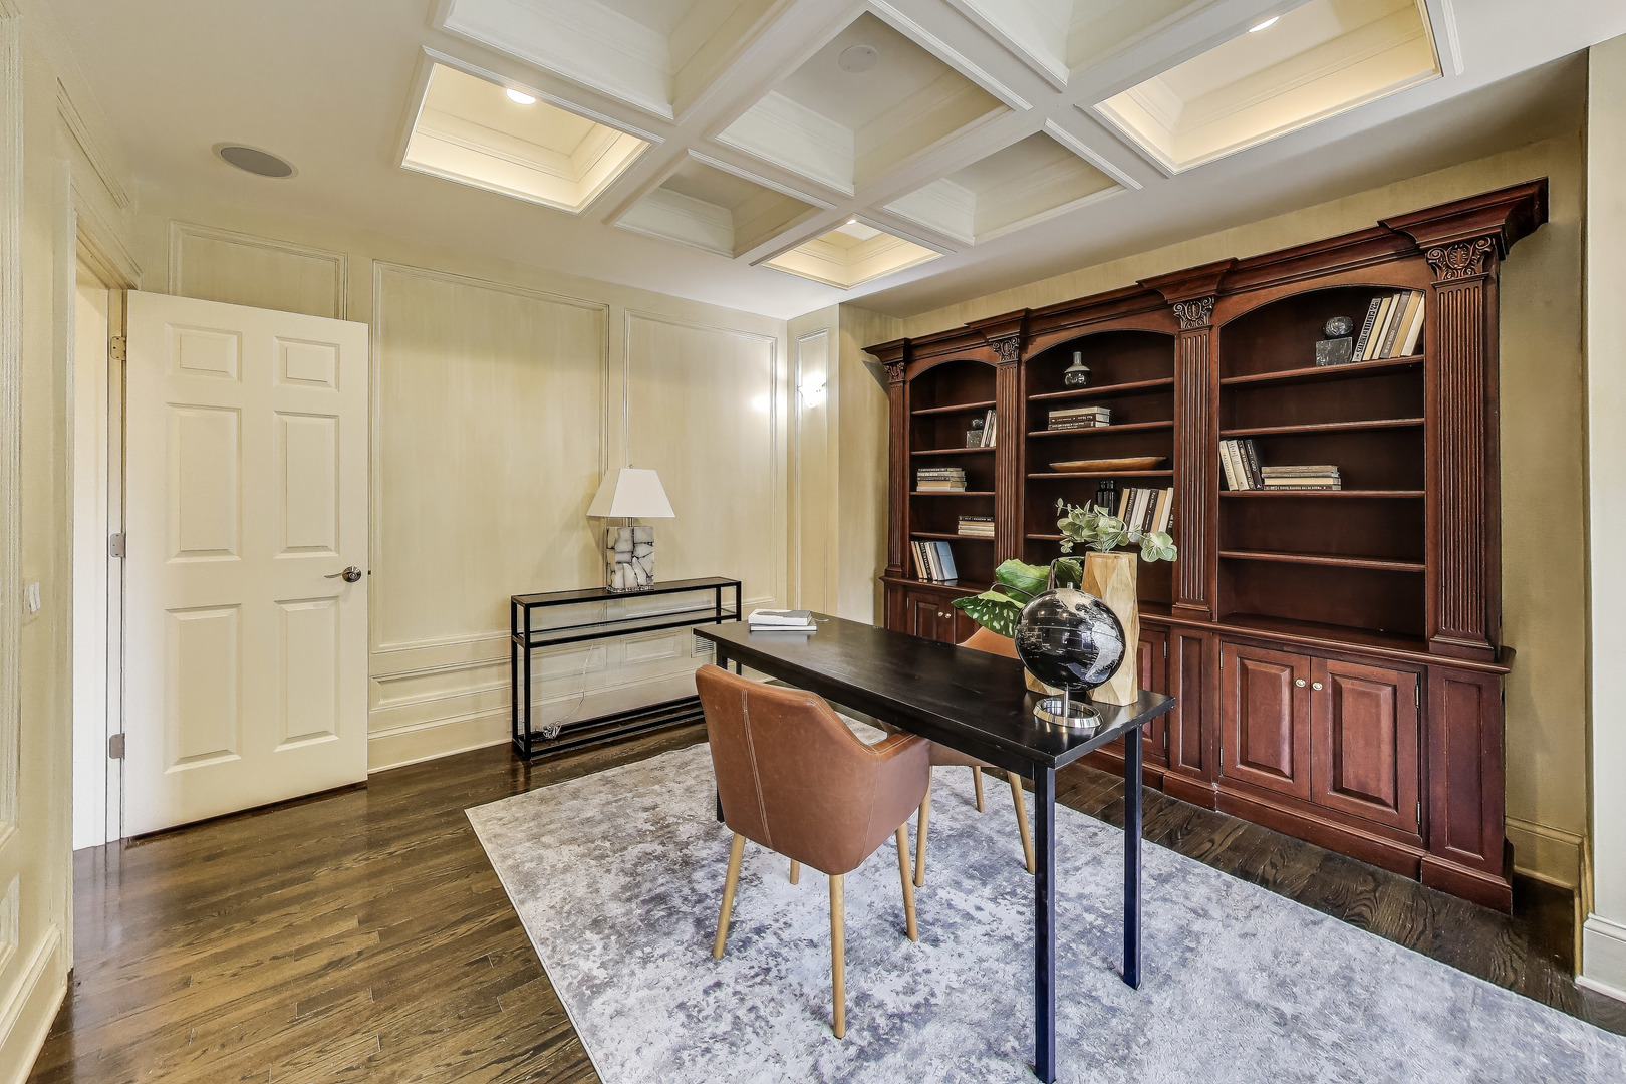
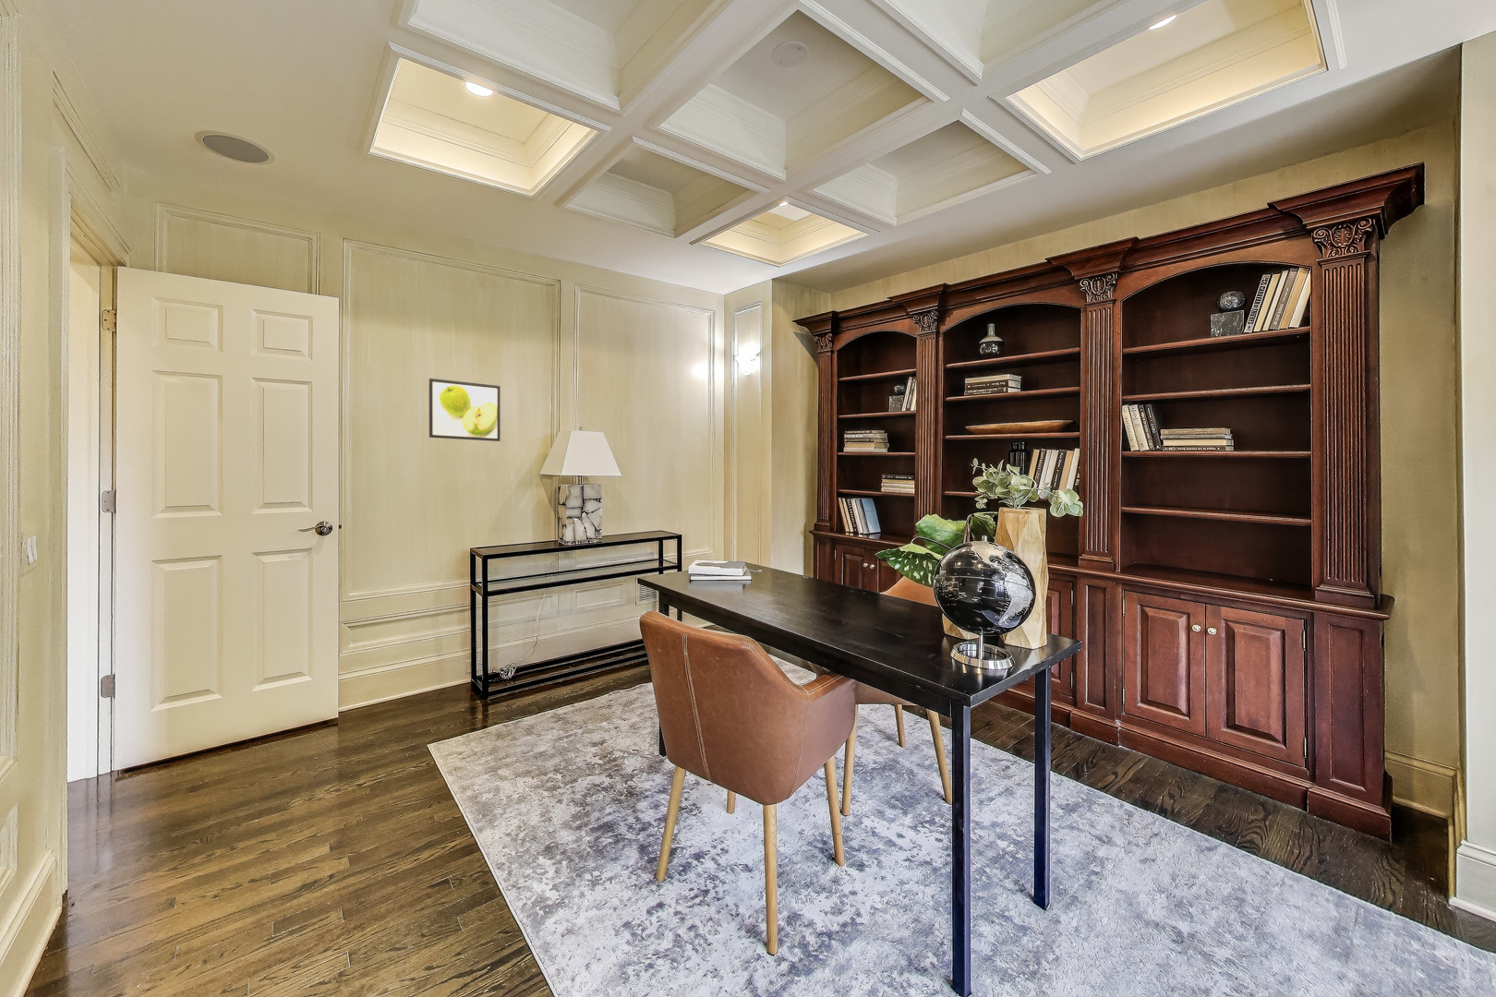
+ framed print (465, 411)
